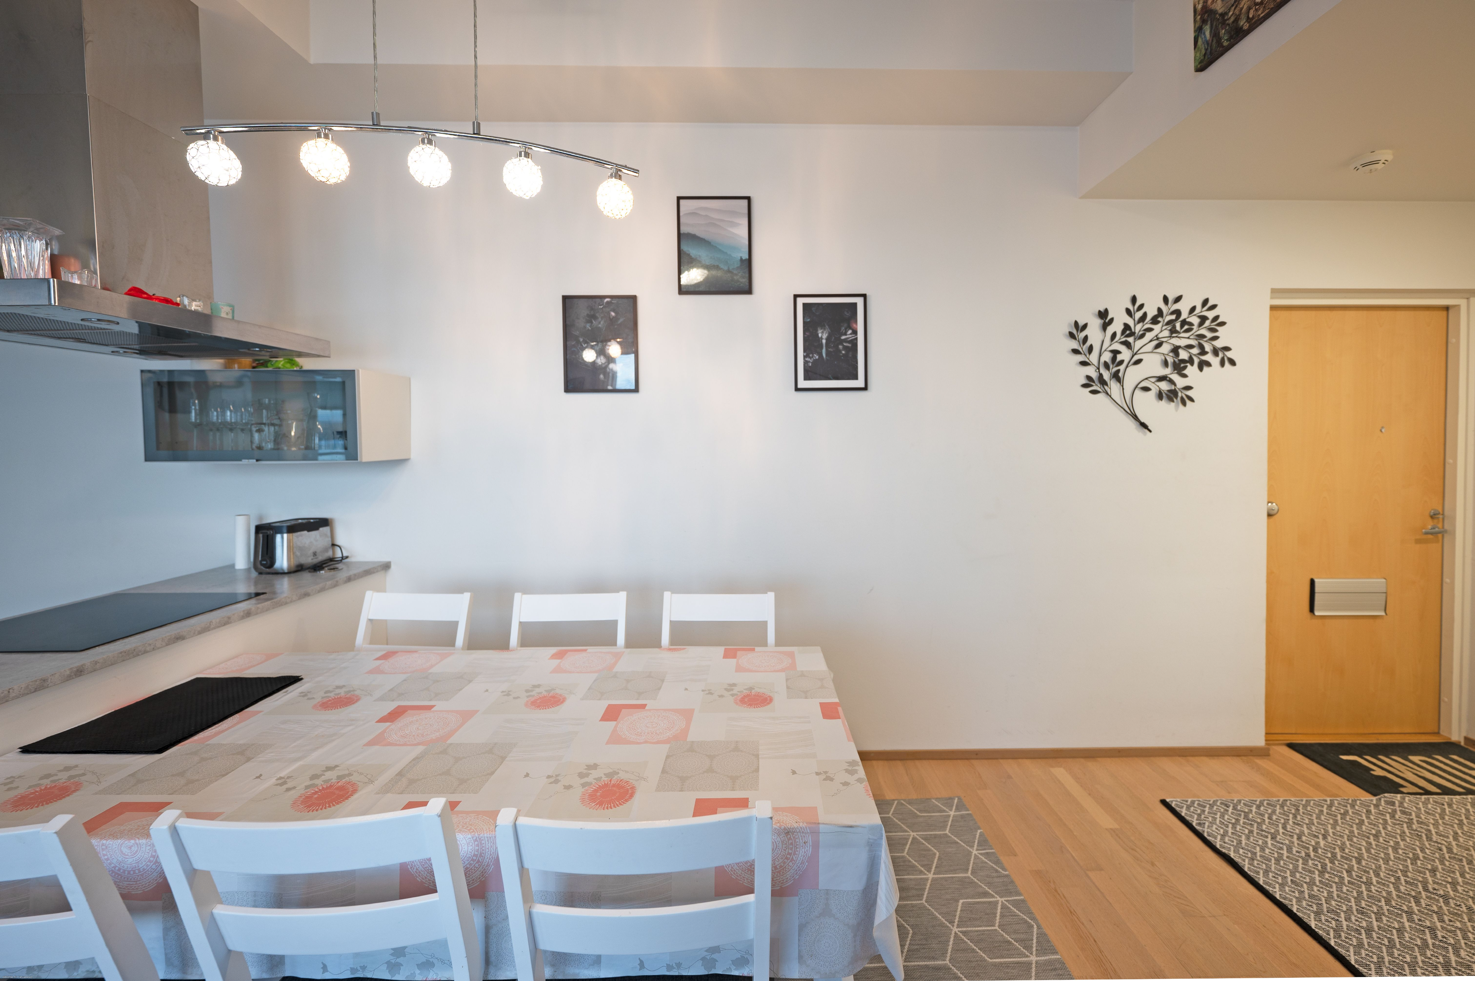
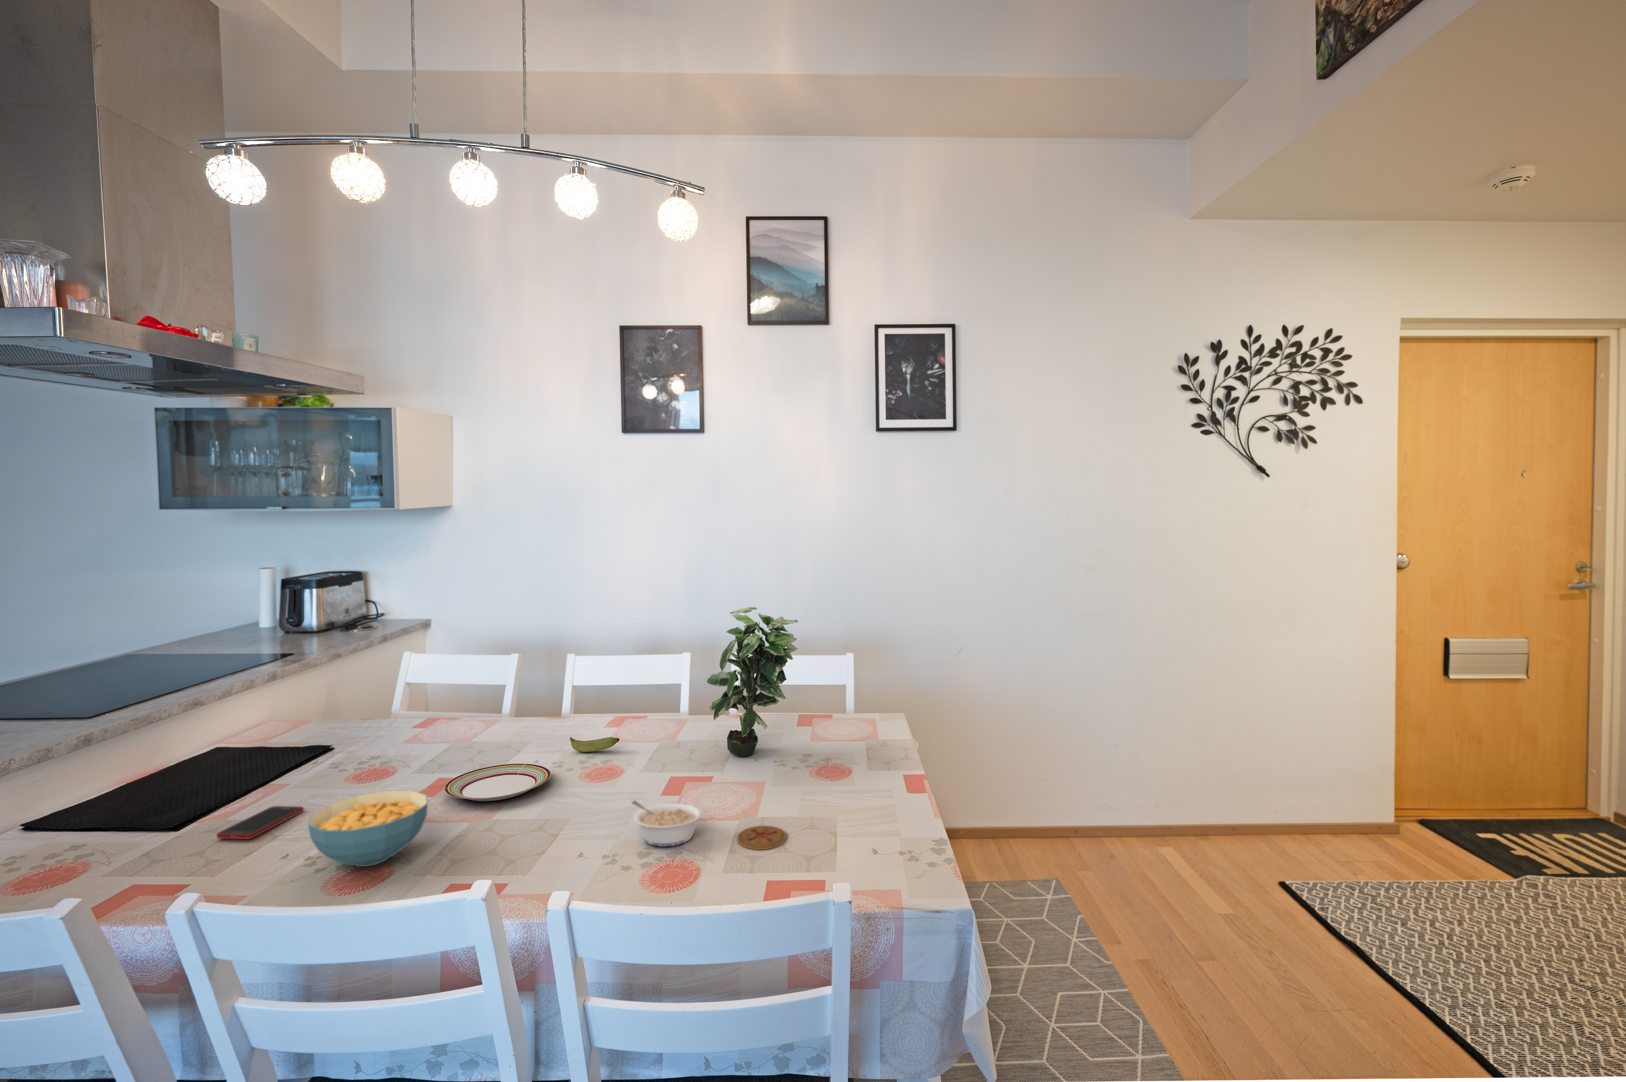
+ cereal bowl (371, 833)
+ plate (499, 784)
+ potted plant (754, 682)
+ cell phone (262, 822)
+ coaster (762, 837)
+ legume (665, 824)
+ banana (595, 744)
